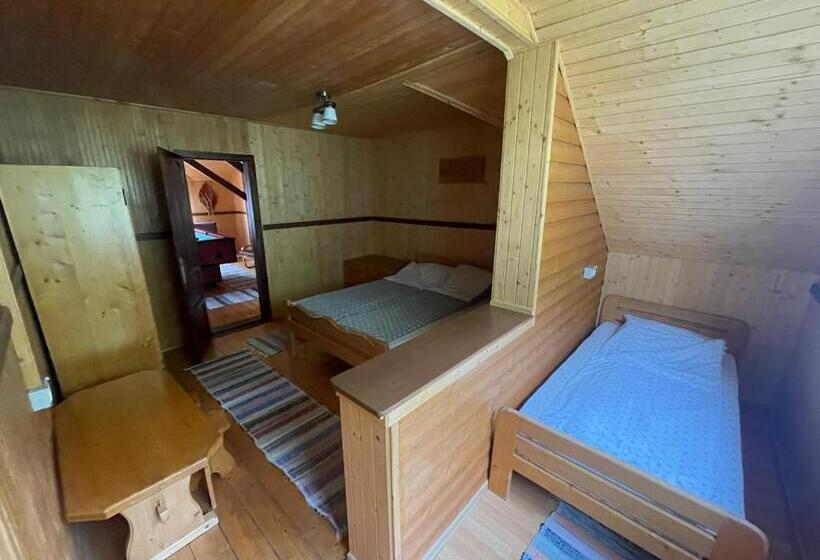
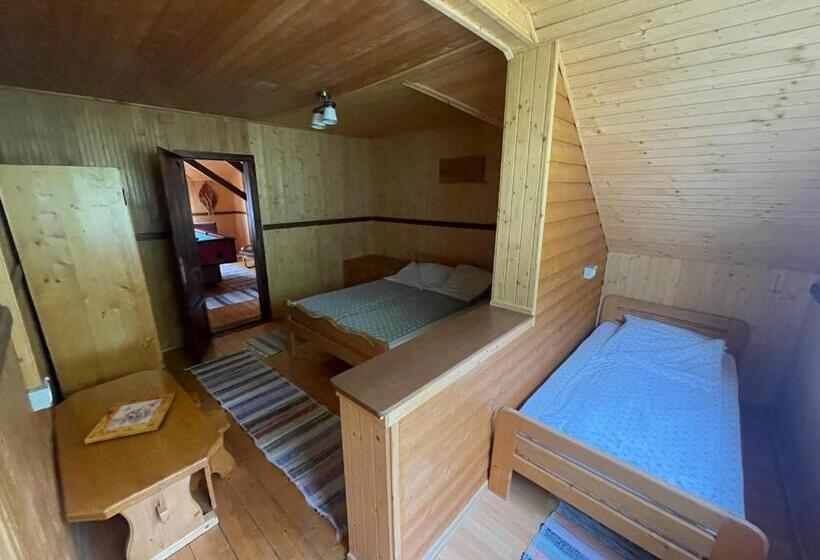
+ picture frame (135, 415)
